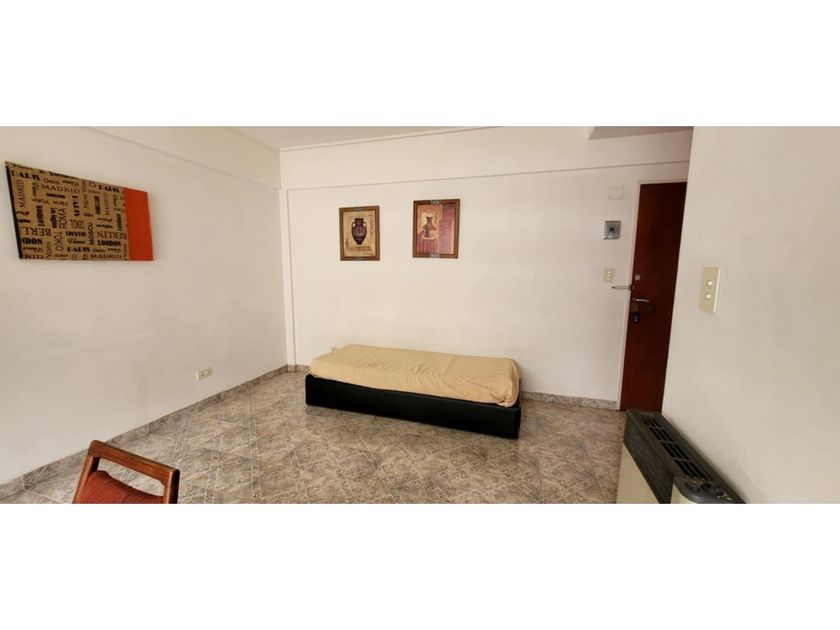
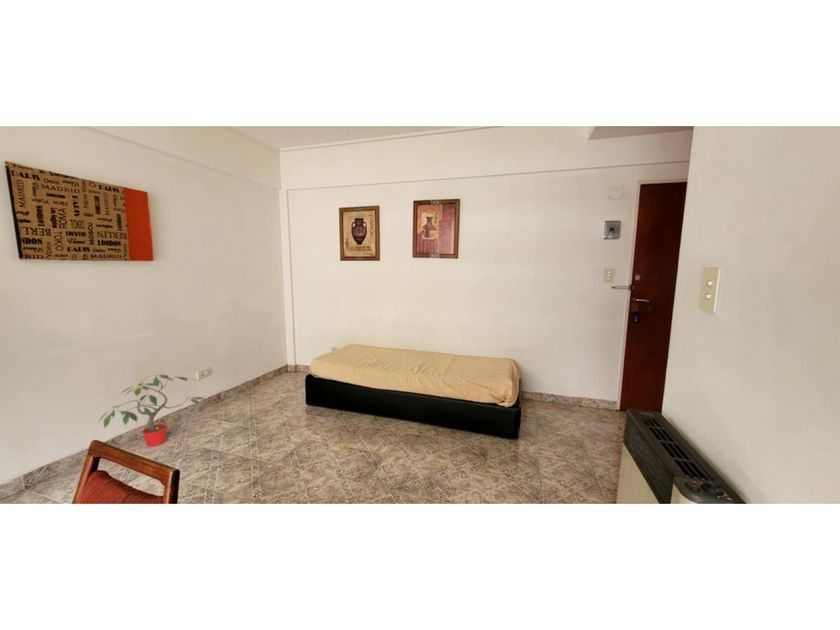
+ potted plant (158, 409)
